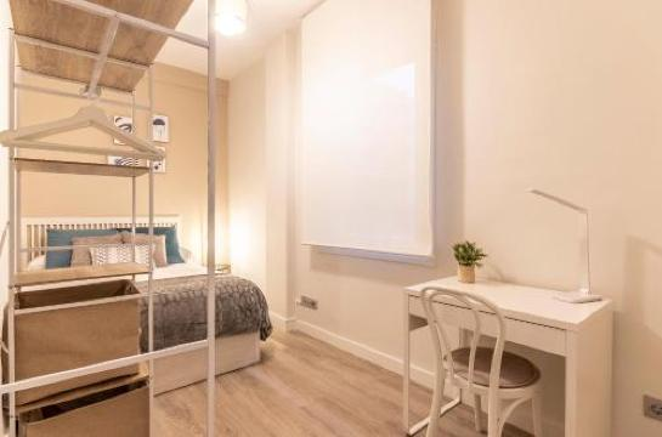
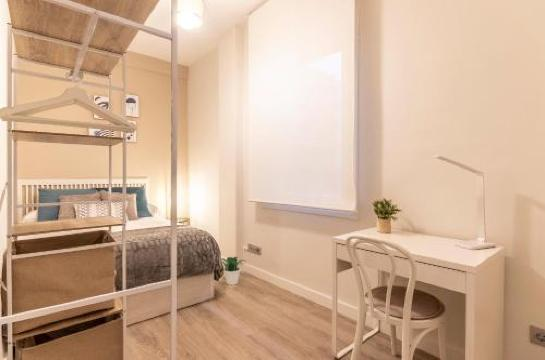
+ potted plant (230, 270)
